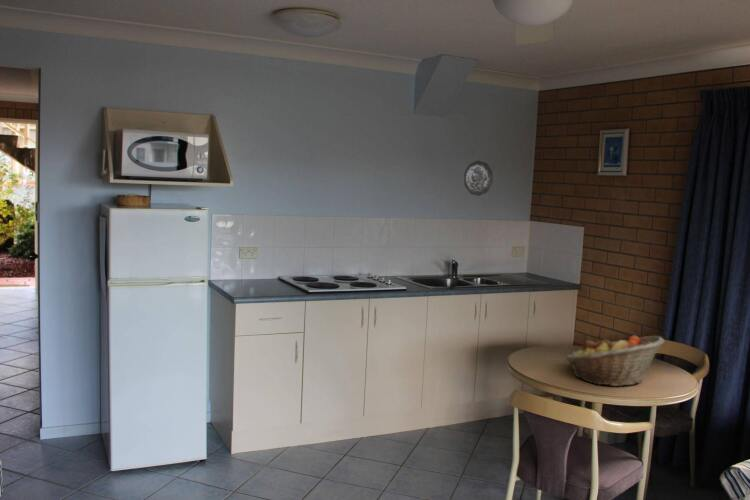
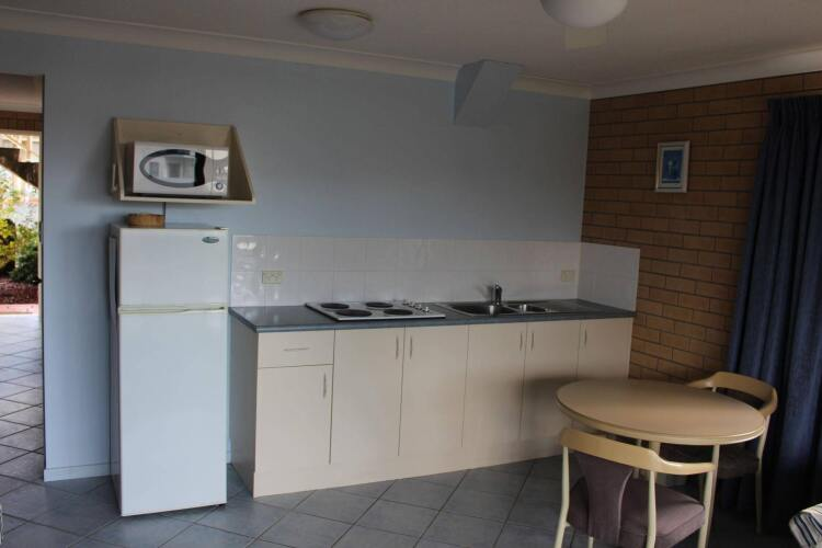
- fruit basket (614, 355)
- decorative plate (477, 178)
